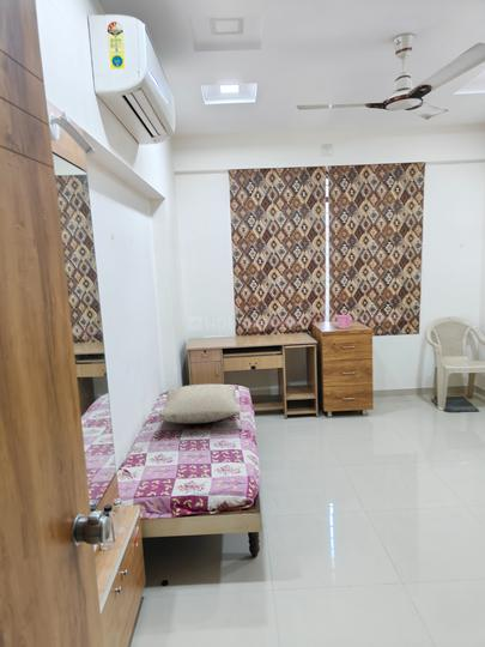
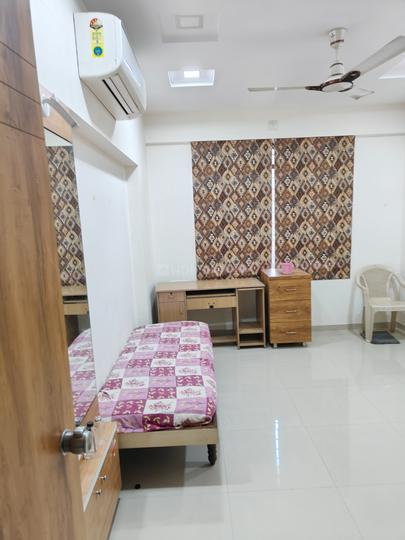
- pillow (200, 404)
